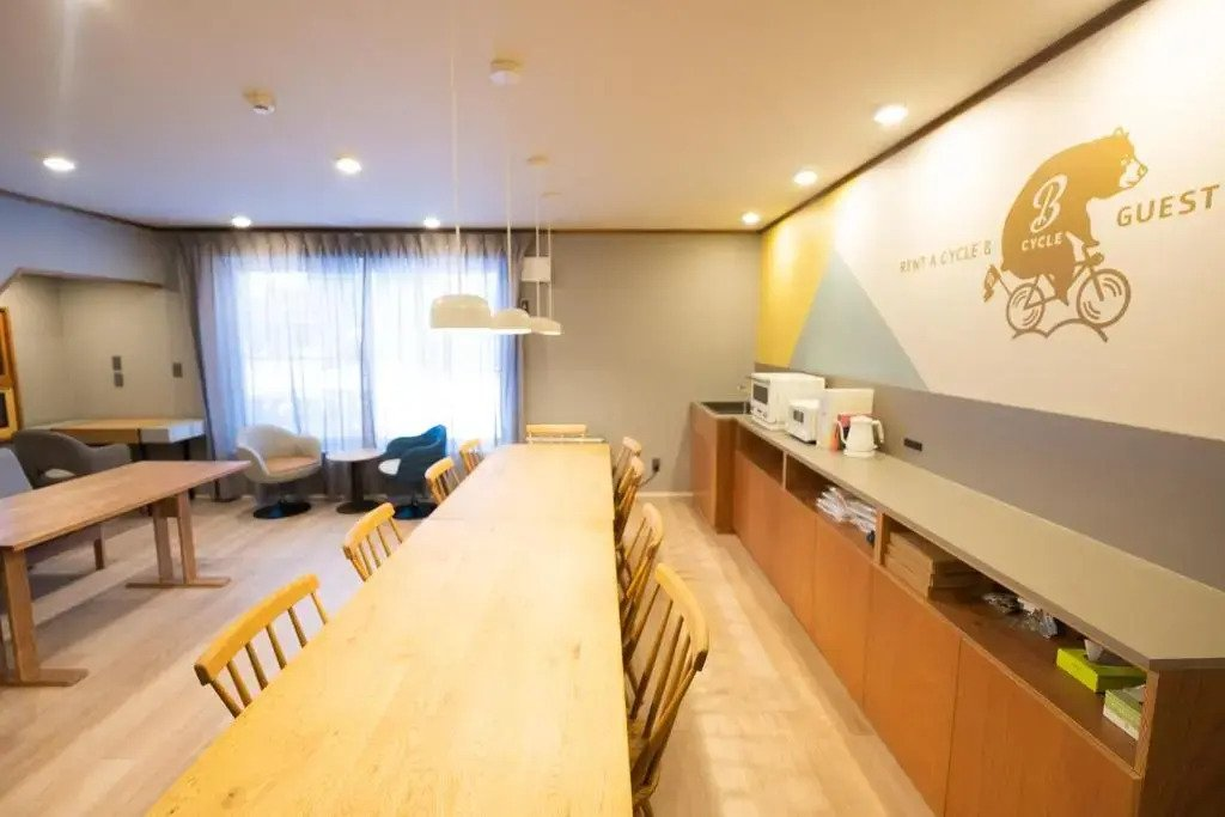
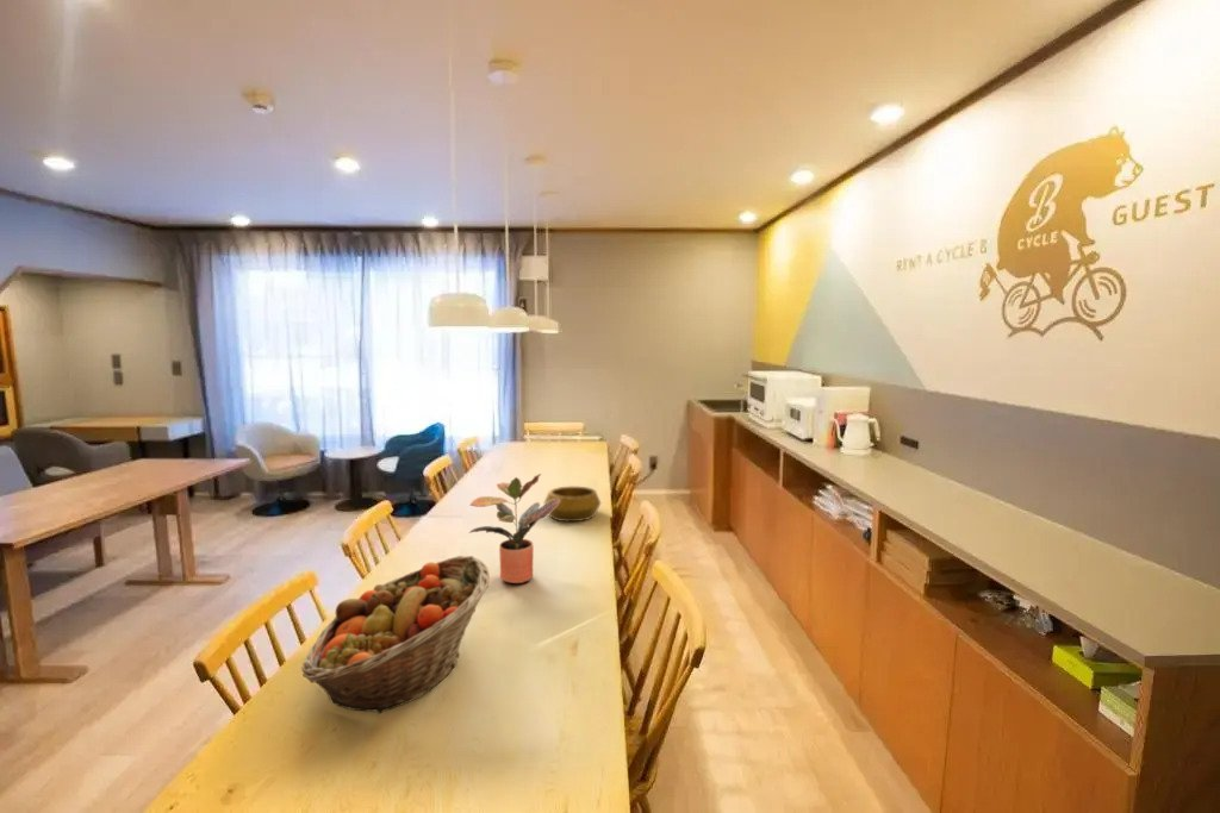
+ fruit basket (404, 623)
+ decorative bowl (572, 502)
+ potted plant (512, 521)
